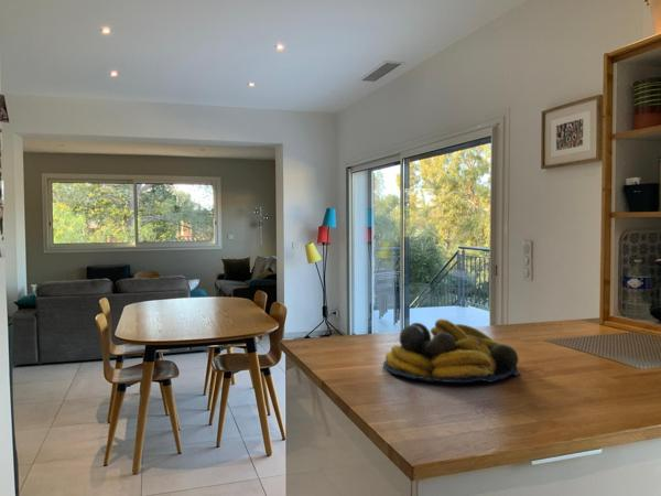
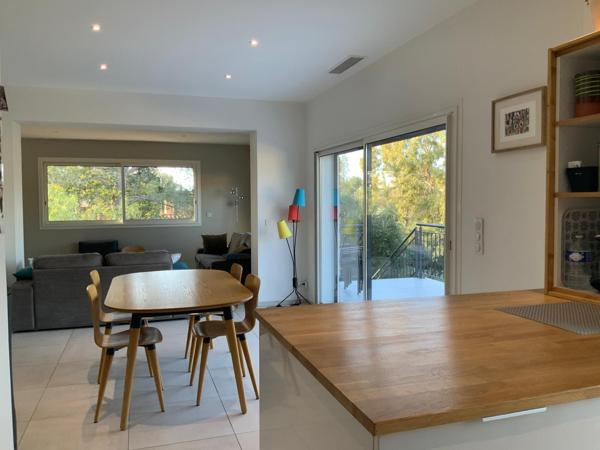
- fruit bowl (447, 344)
